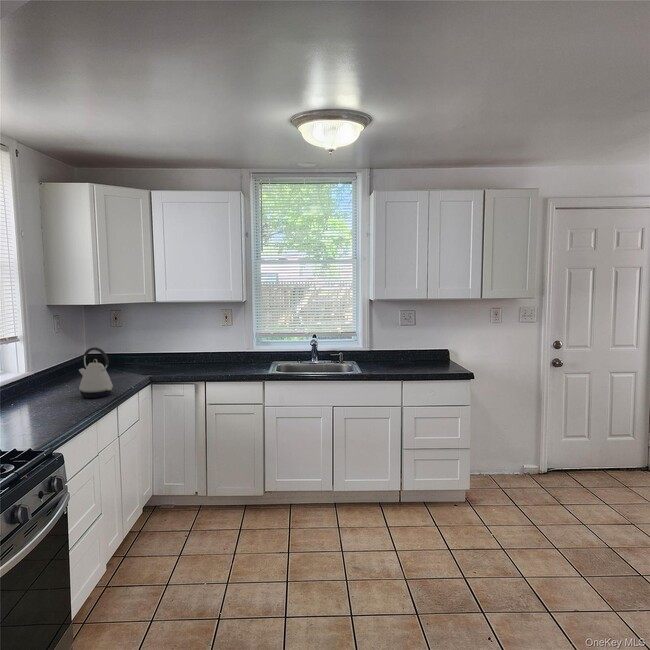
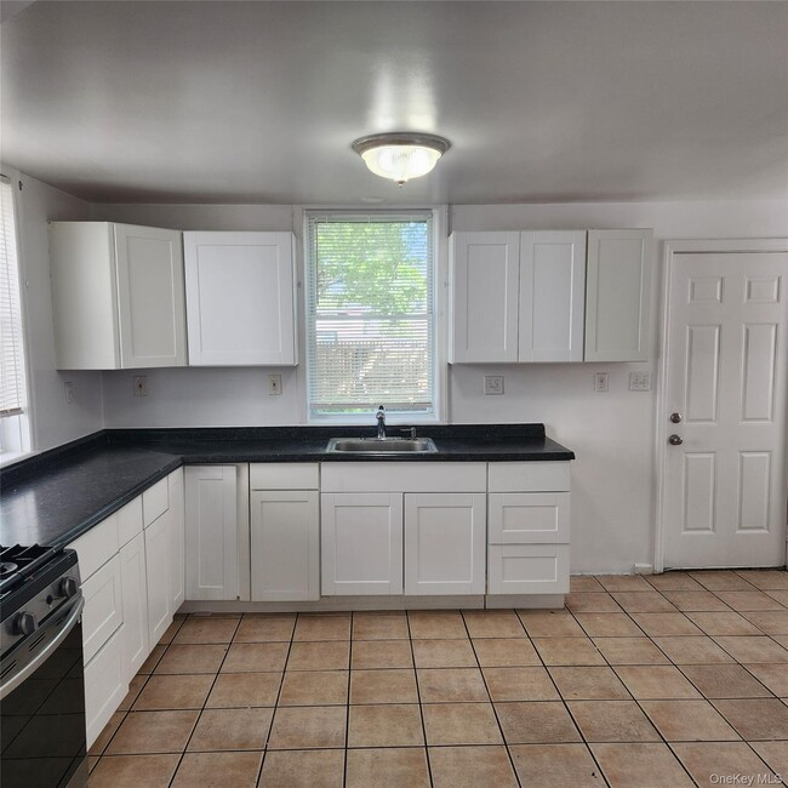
- kettle (94, 371)
